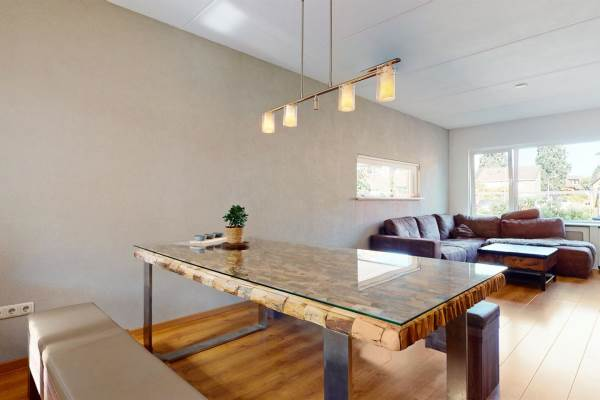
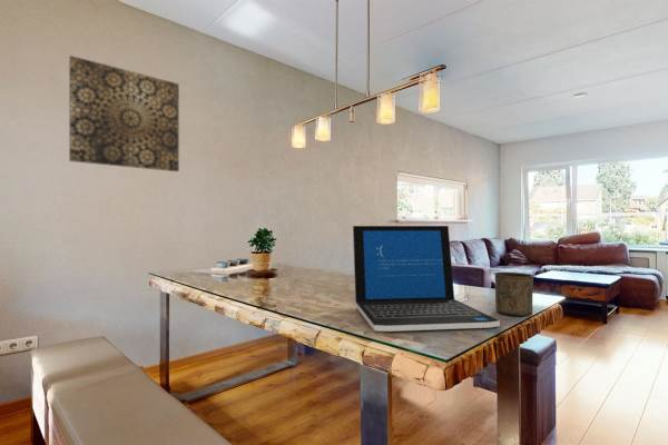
+ wall art (128, 119)
+ laptop (416, 269)
+ cup (513, 293)
